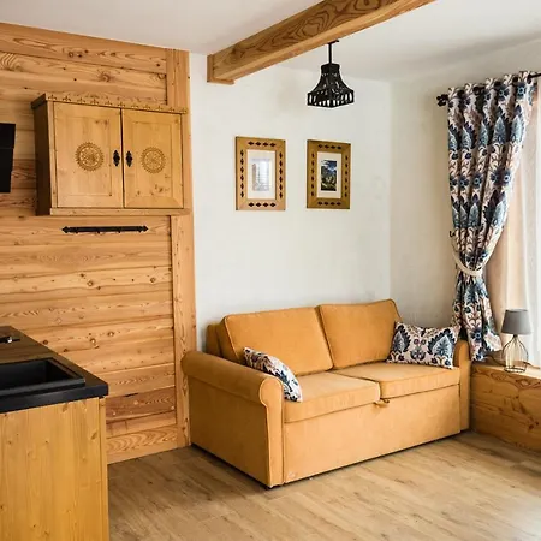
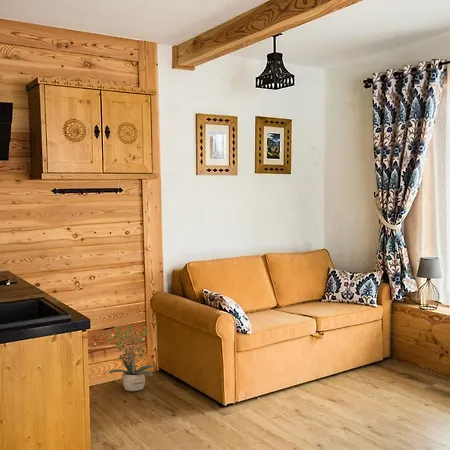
+ potted plant (129, 357)
